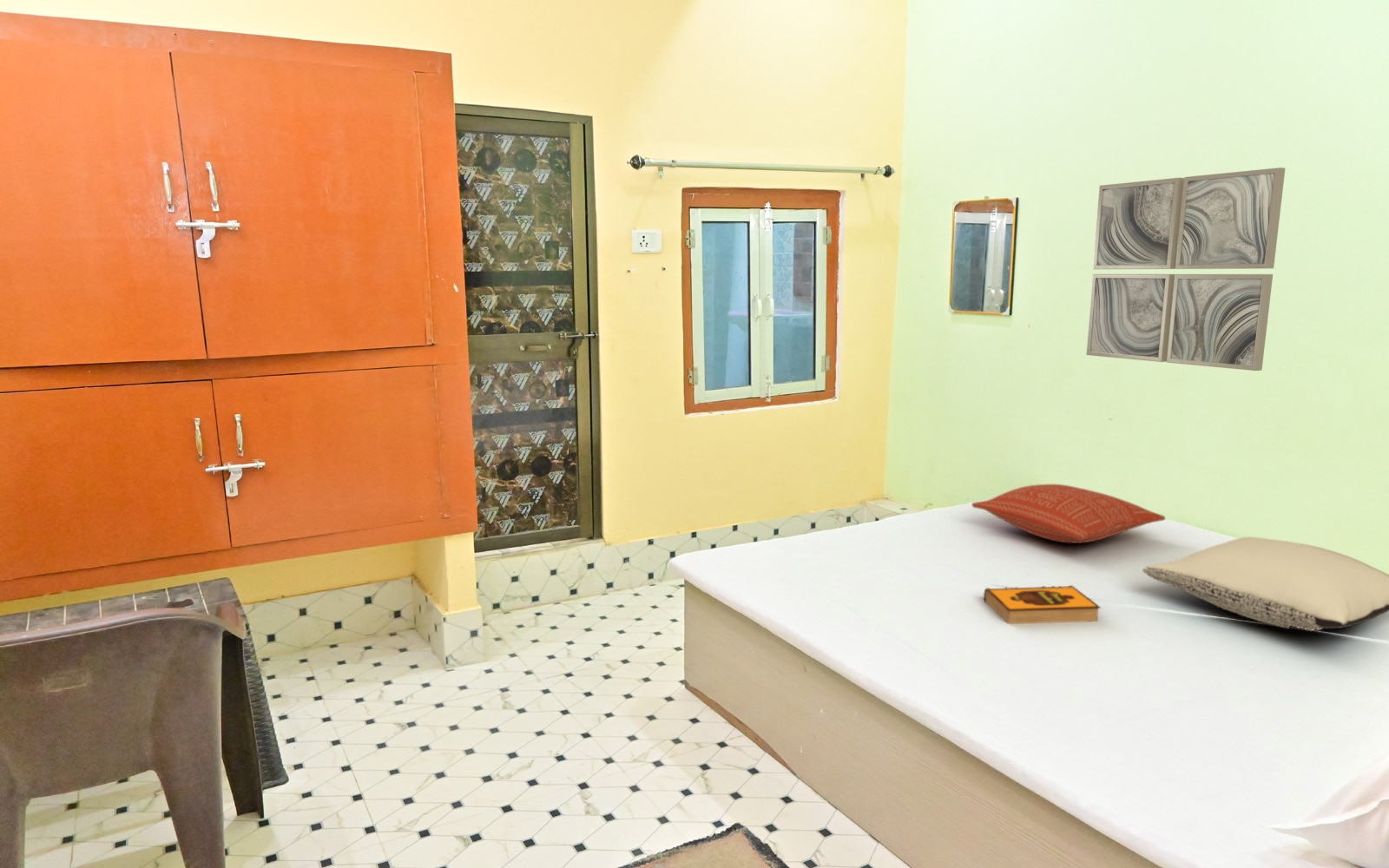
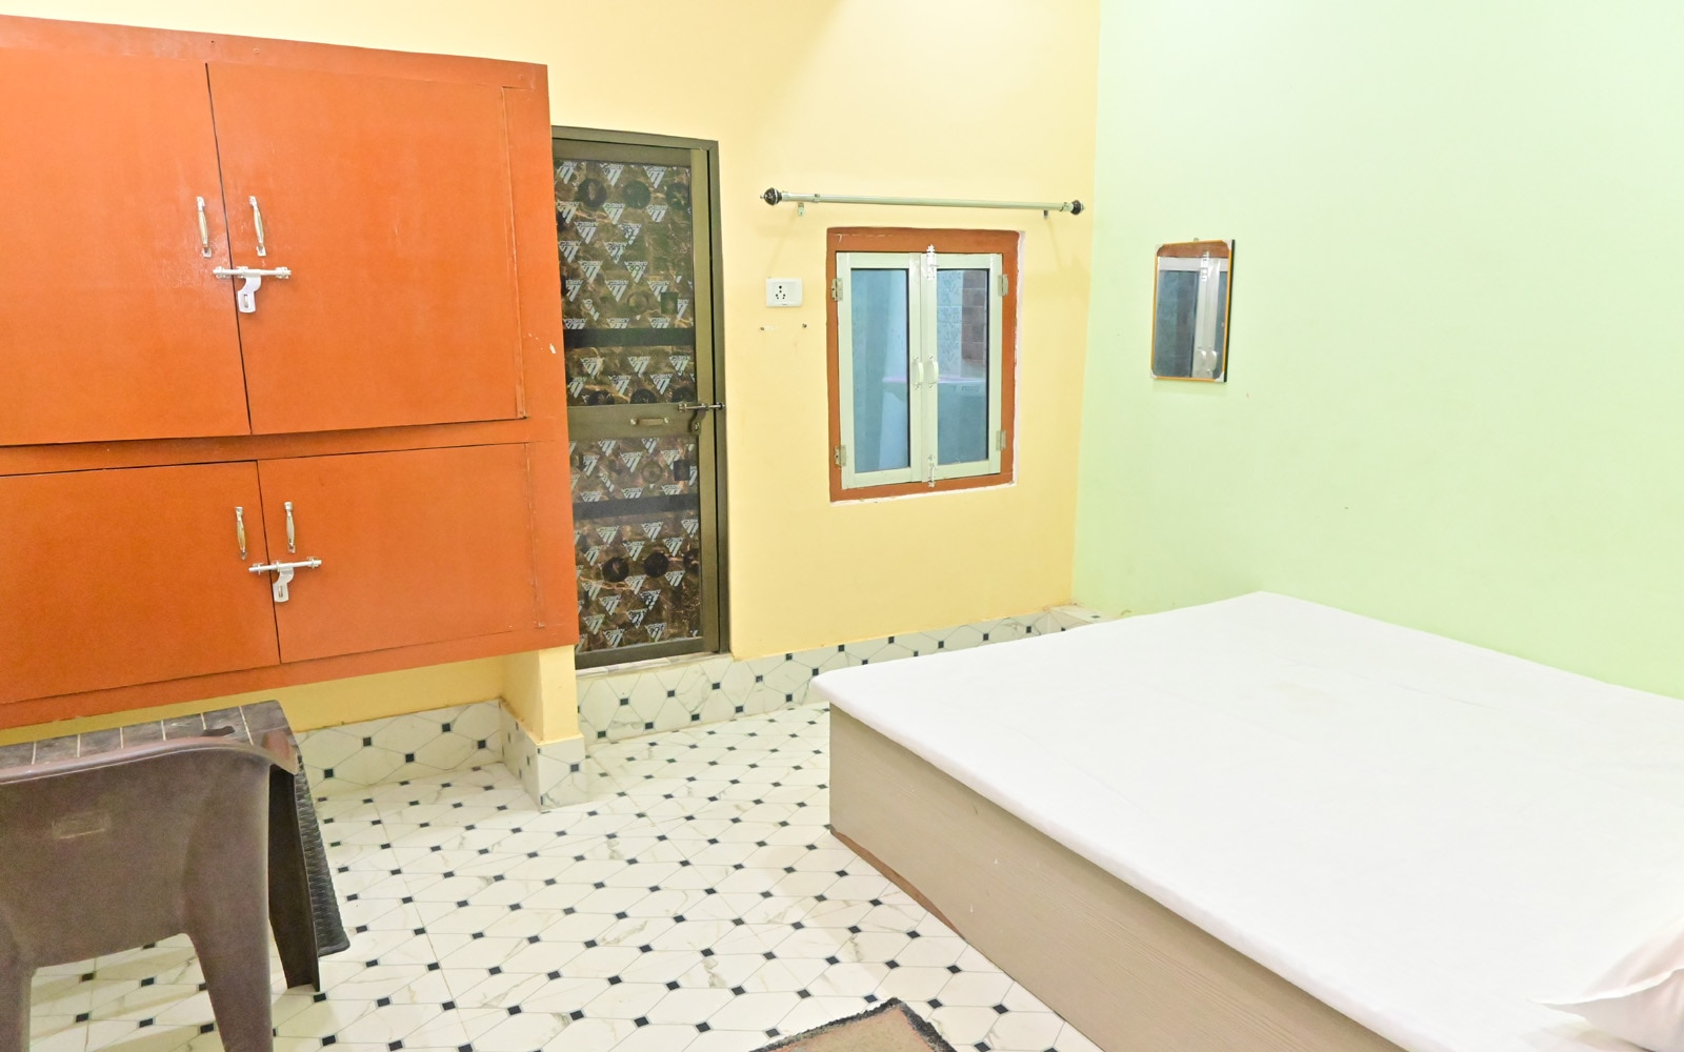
- pillow (1065, 511)
- hardback book (1039, 603)
- wall art (1175, 268)
- pillow (1281, 579)
